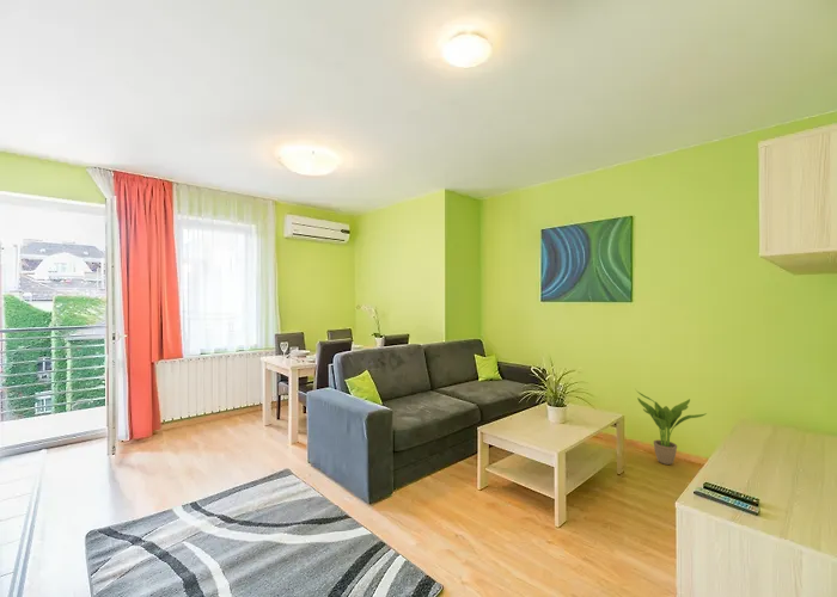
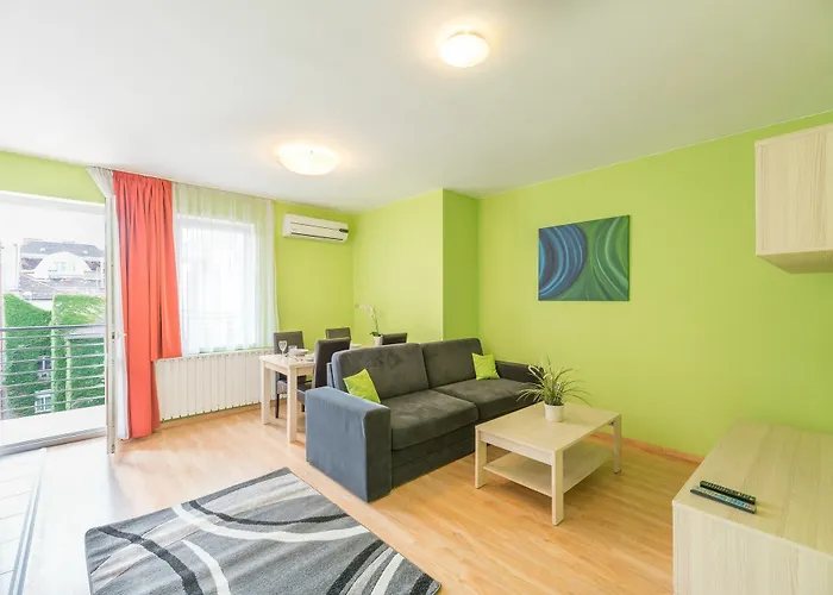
- potted plant (665, 427)
